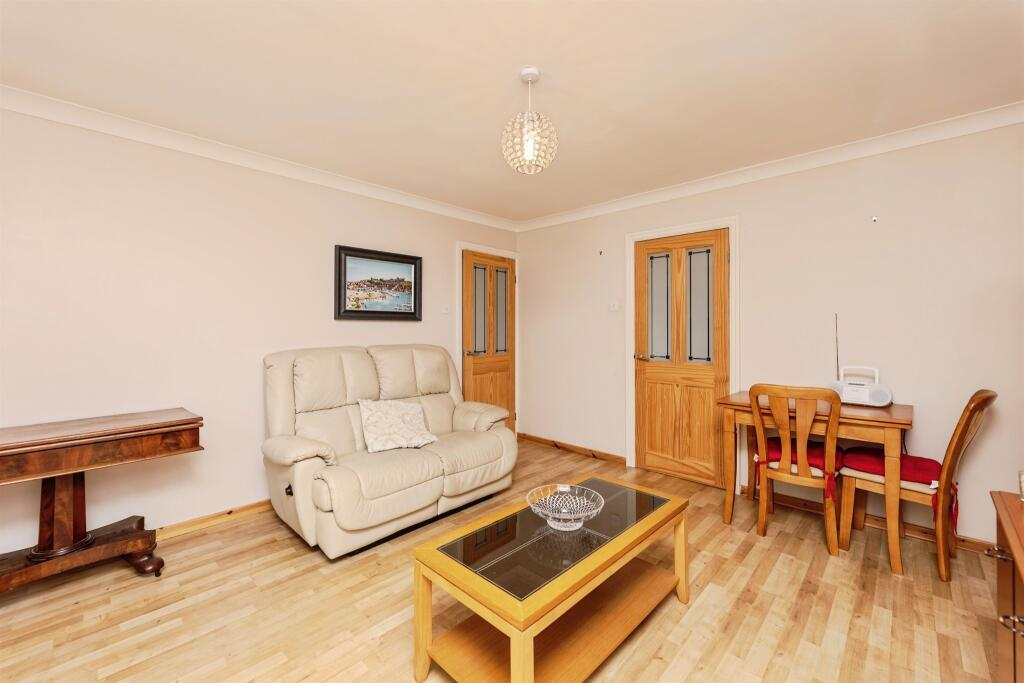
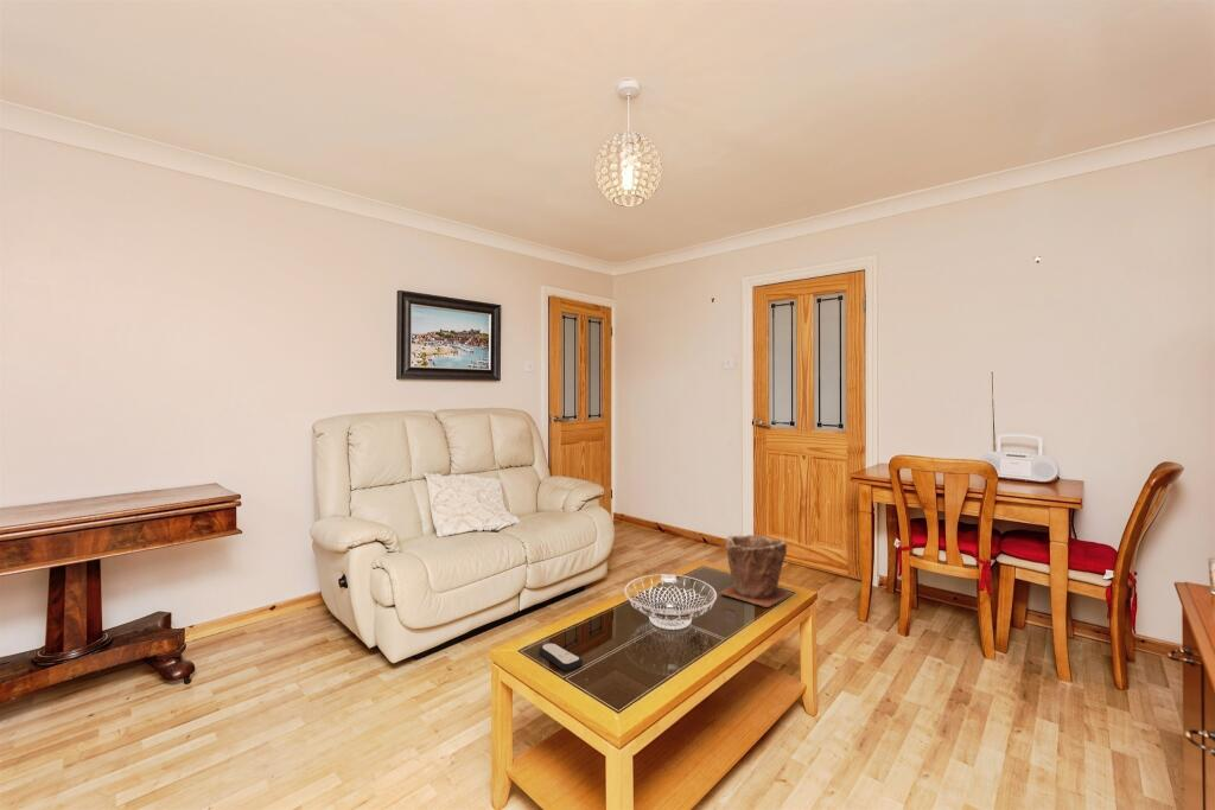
+ plant pot (756, 566)
+ remote control (559, 655)
